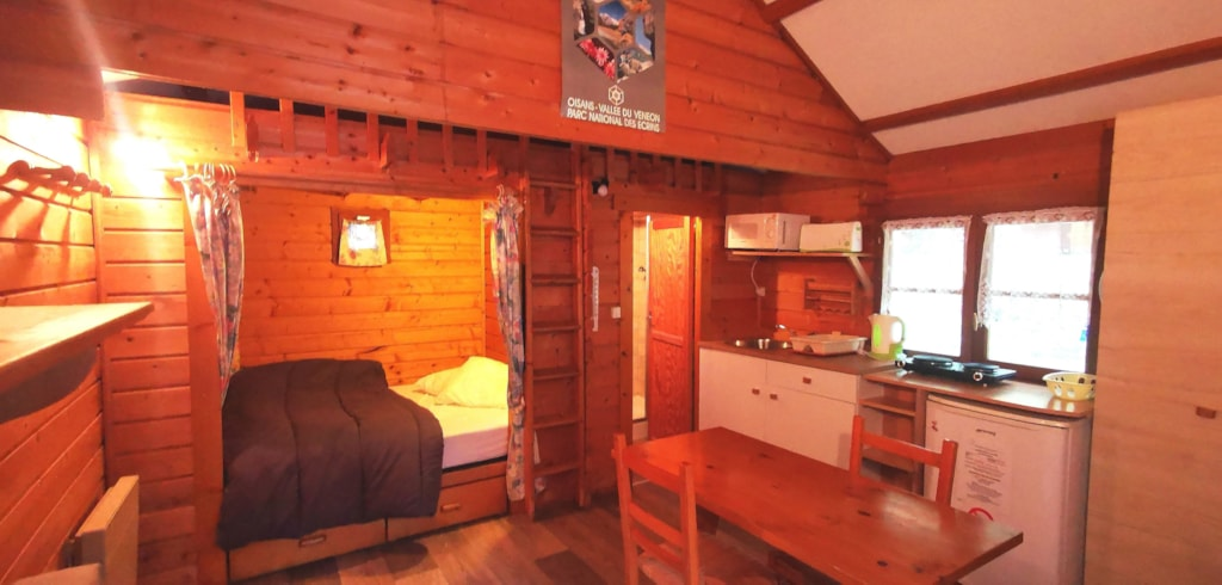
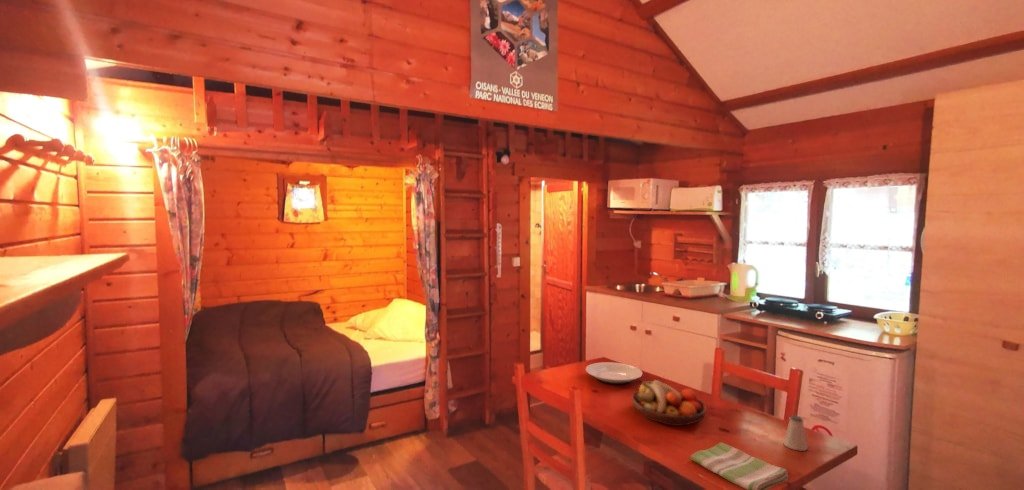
+ plate (613, 374)
+ dish towel (737, 464)
+ saltshaker (796, 431)
+ fruit bowl (667, 399)
